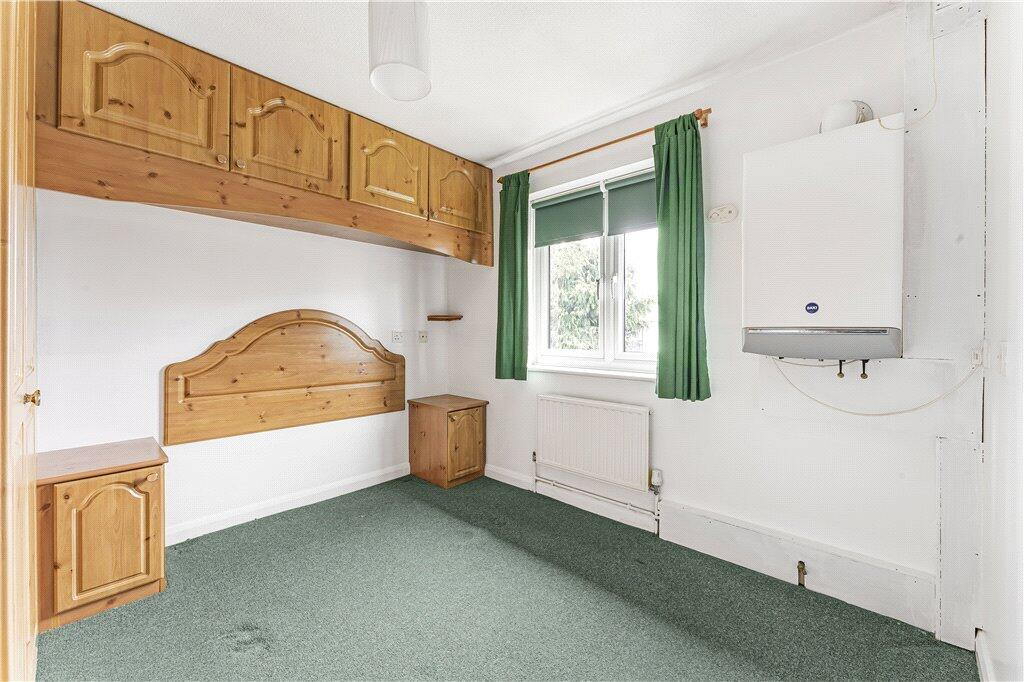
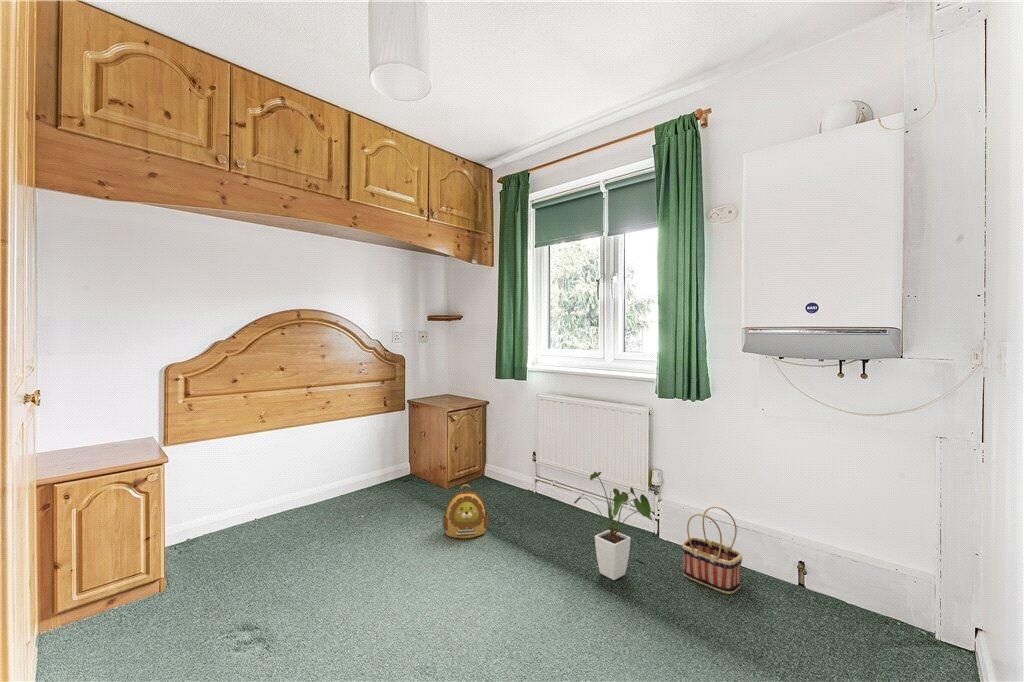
+ basket (710, 545)
+ backpack (465, 509)
+ house plant (608, 529)
